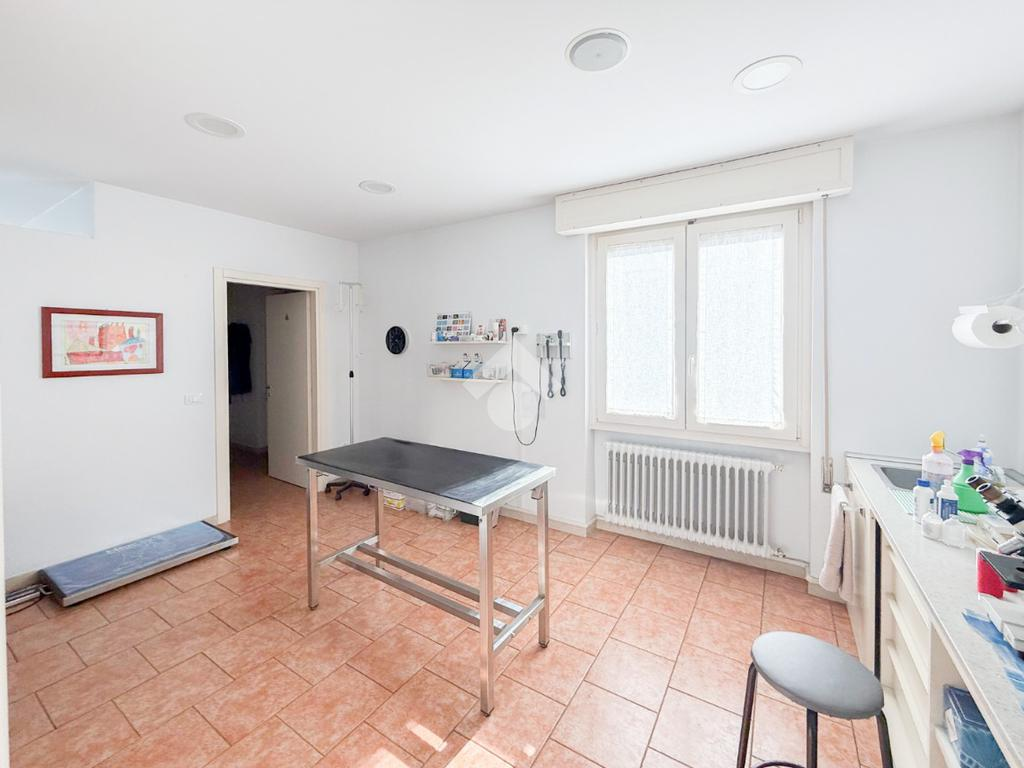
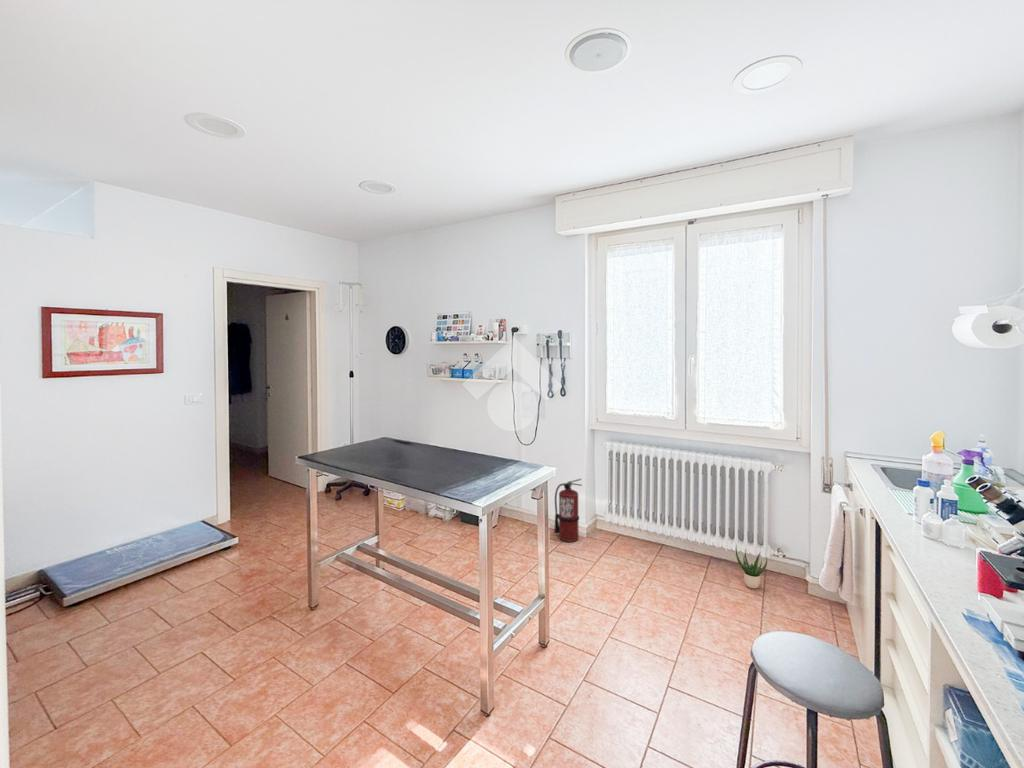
+ fire extinguisher (567, 507)
+ potted plant (751, 566)
